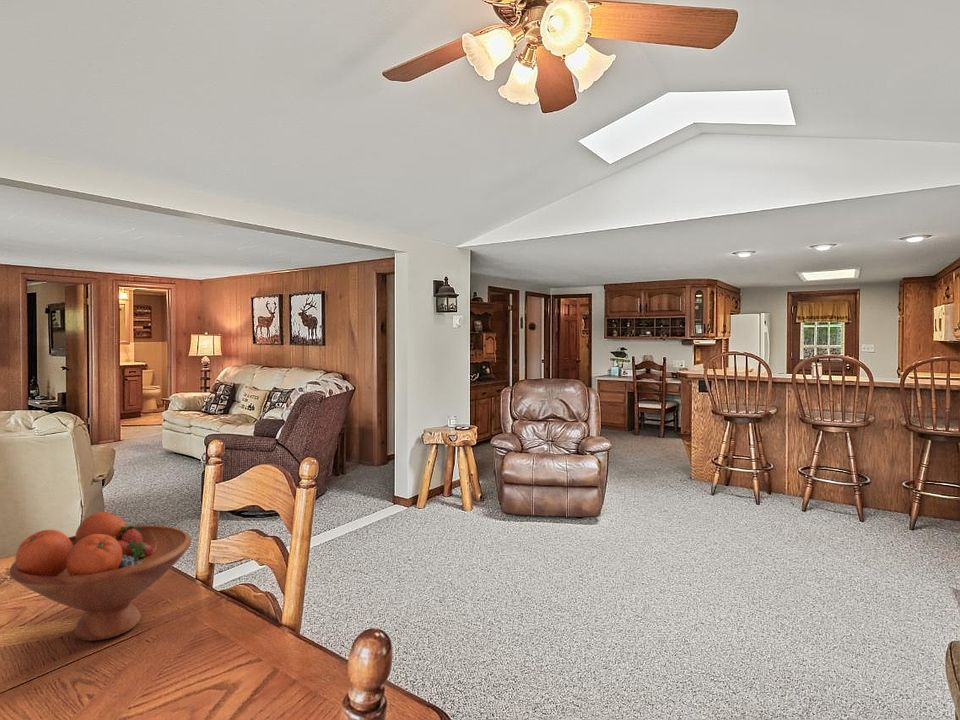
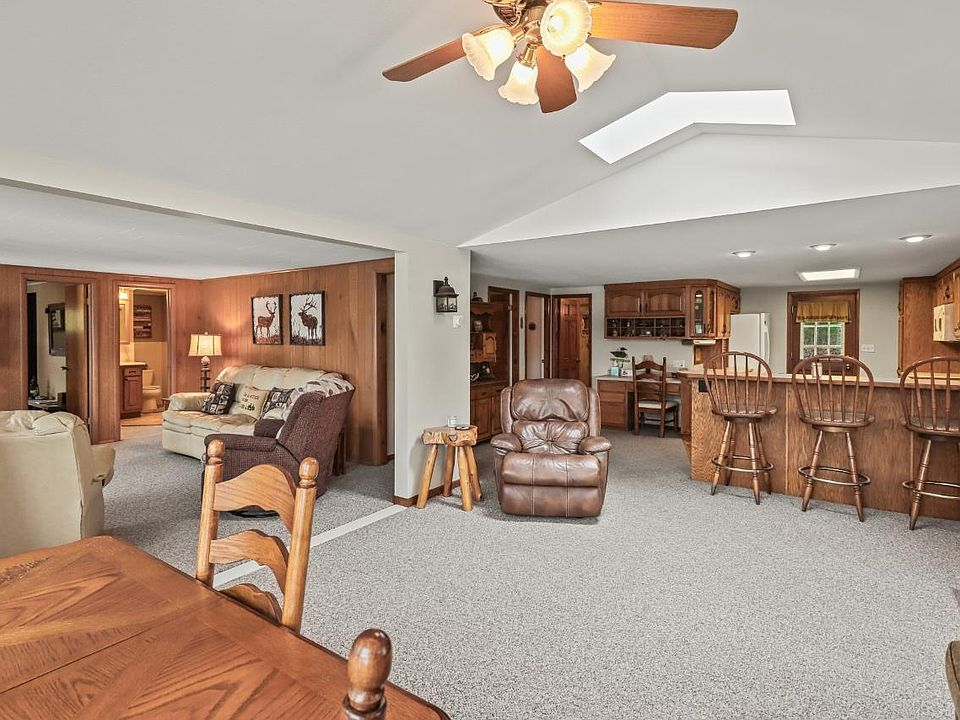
- fruit bowl (107, 573)
